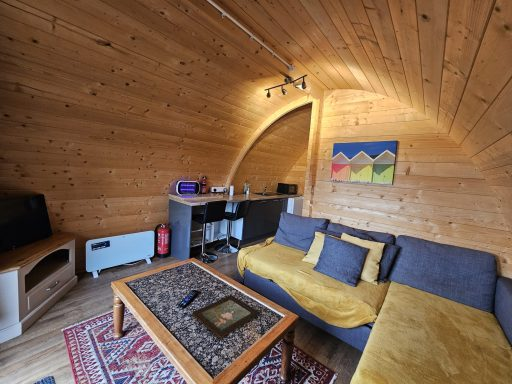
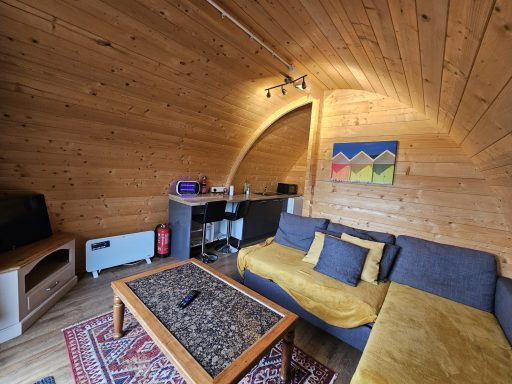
- decorative tray (226, 313)
